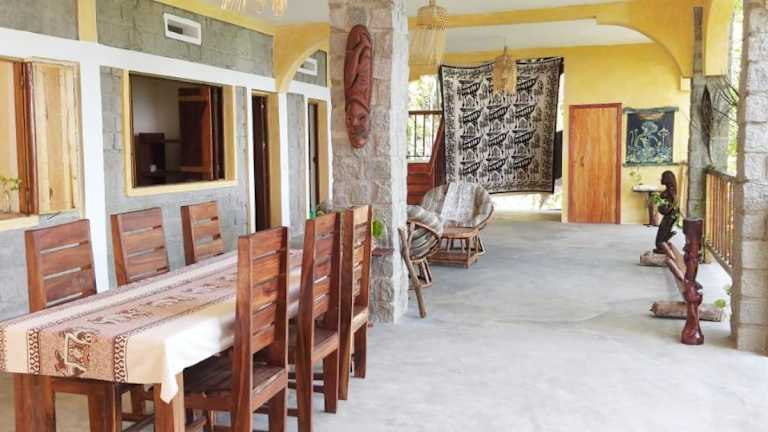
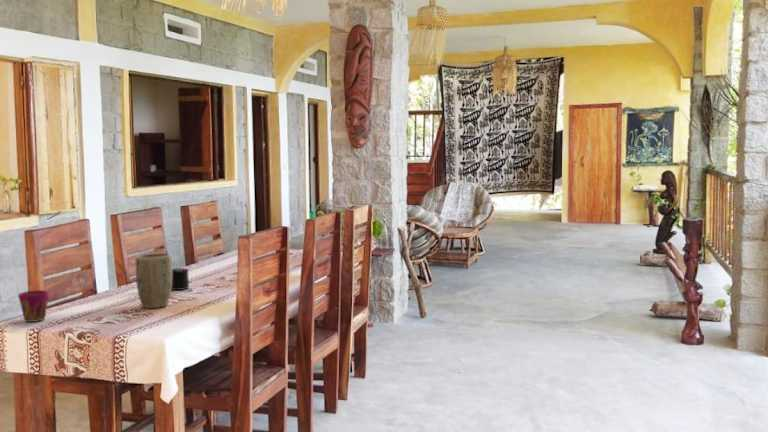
+ candle (179, 274)
+ cup (32, 305)
+ plant pot (154, 280)
